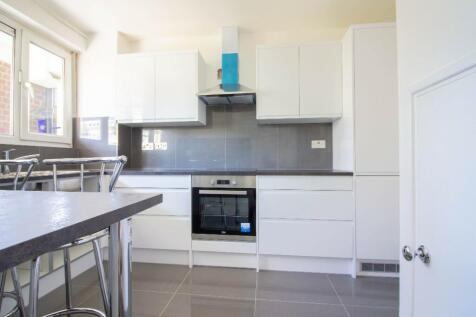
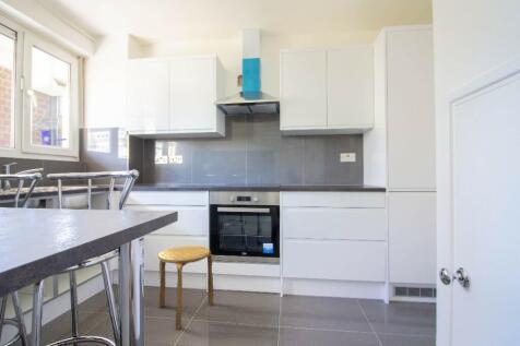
+ stool (181, 281)
